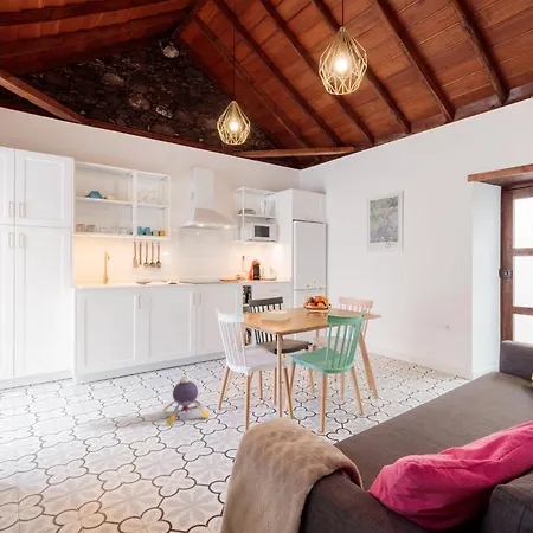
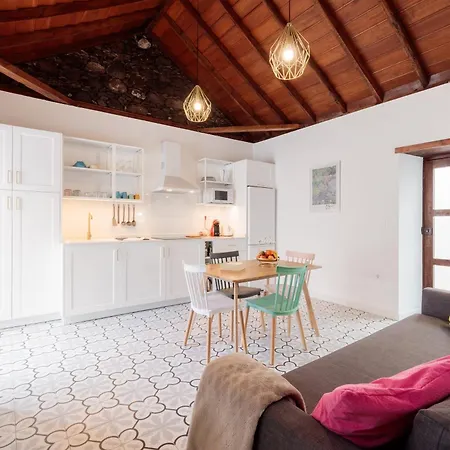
- plush toy (185, 394)
